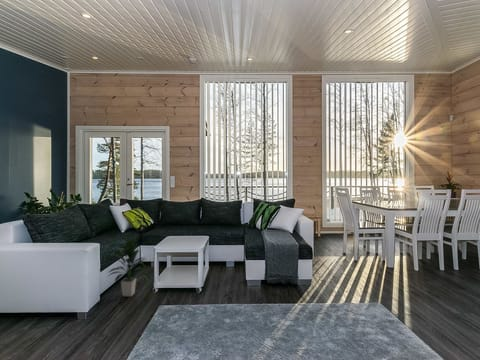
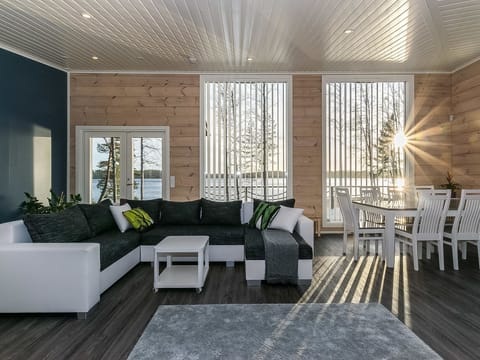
- indoor plant (129, 266)
